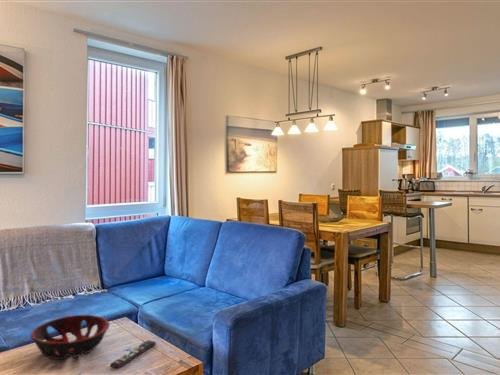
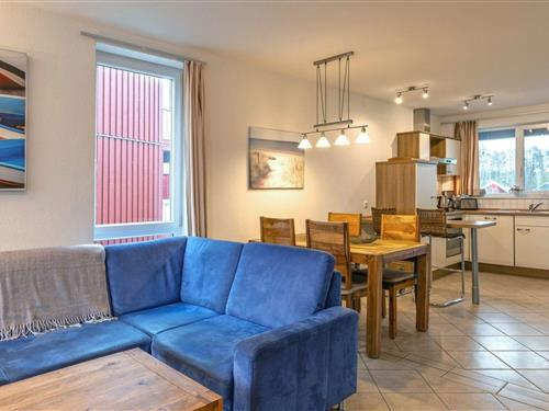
- remote control (134, 353)
- decorative bowl (71, 341)
